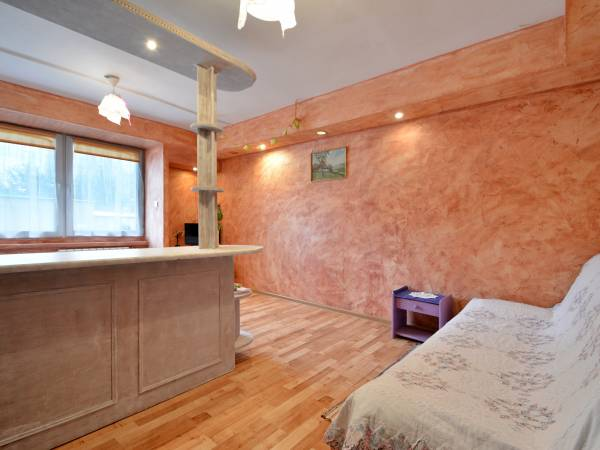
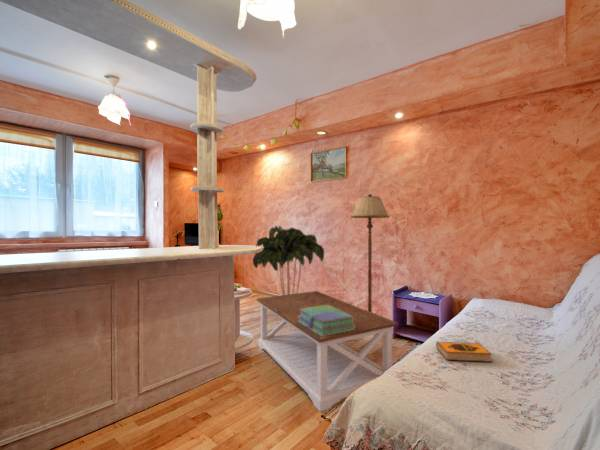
+ indoor plant (288, 269)
+ stack of books (325, 318)
+ hardback book (462, 350)
+ coffee table (317, 336)
+ floor lamp (369, 259)
